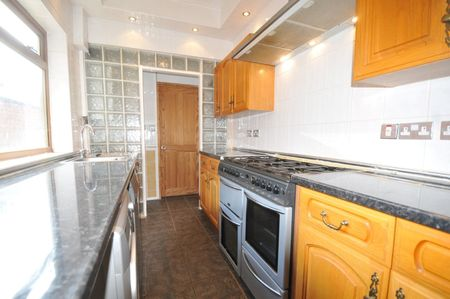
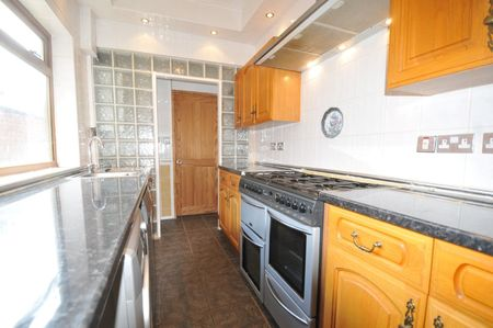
+ decorative plate (332, 123)
